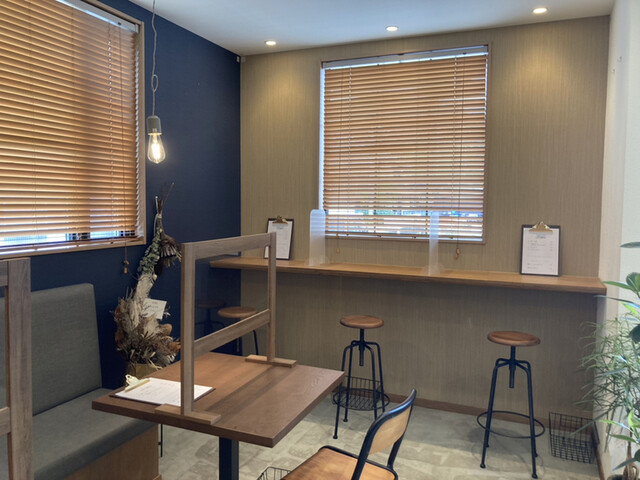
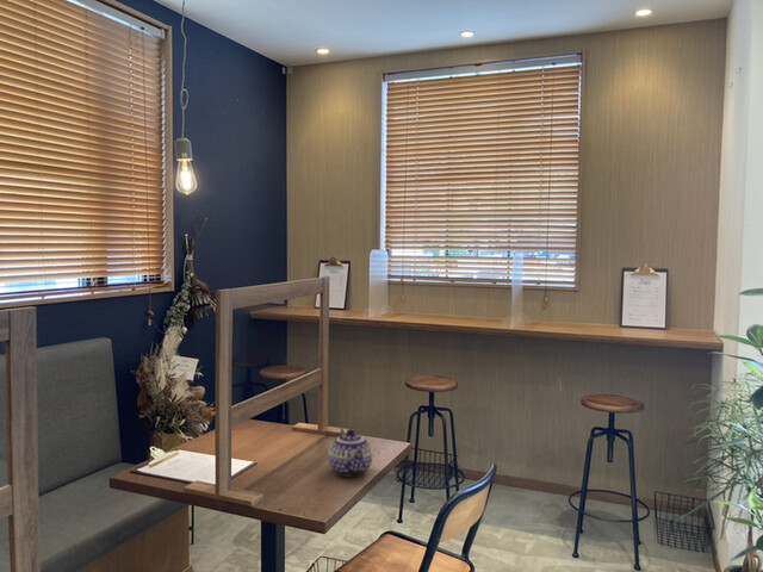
+ teapot (349, 449)
